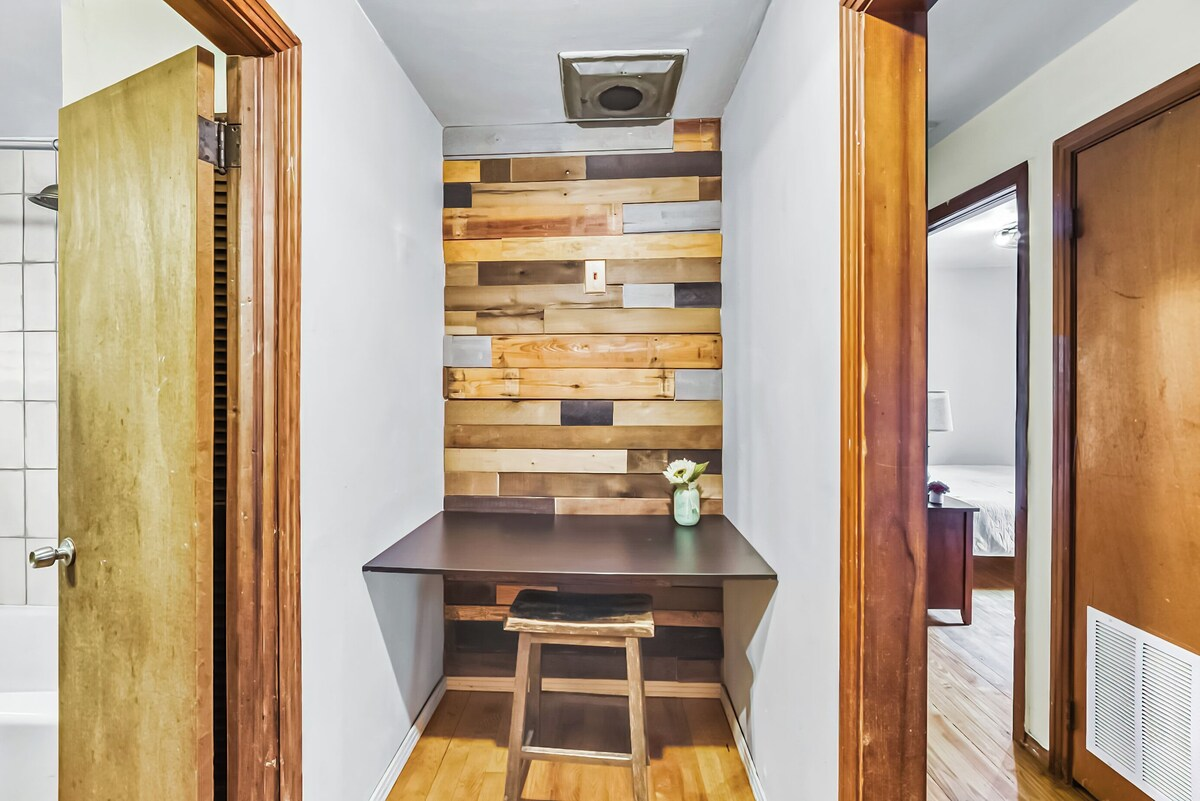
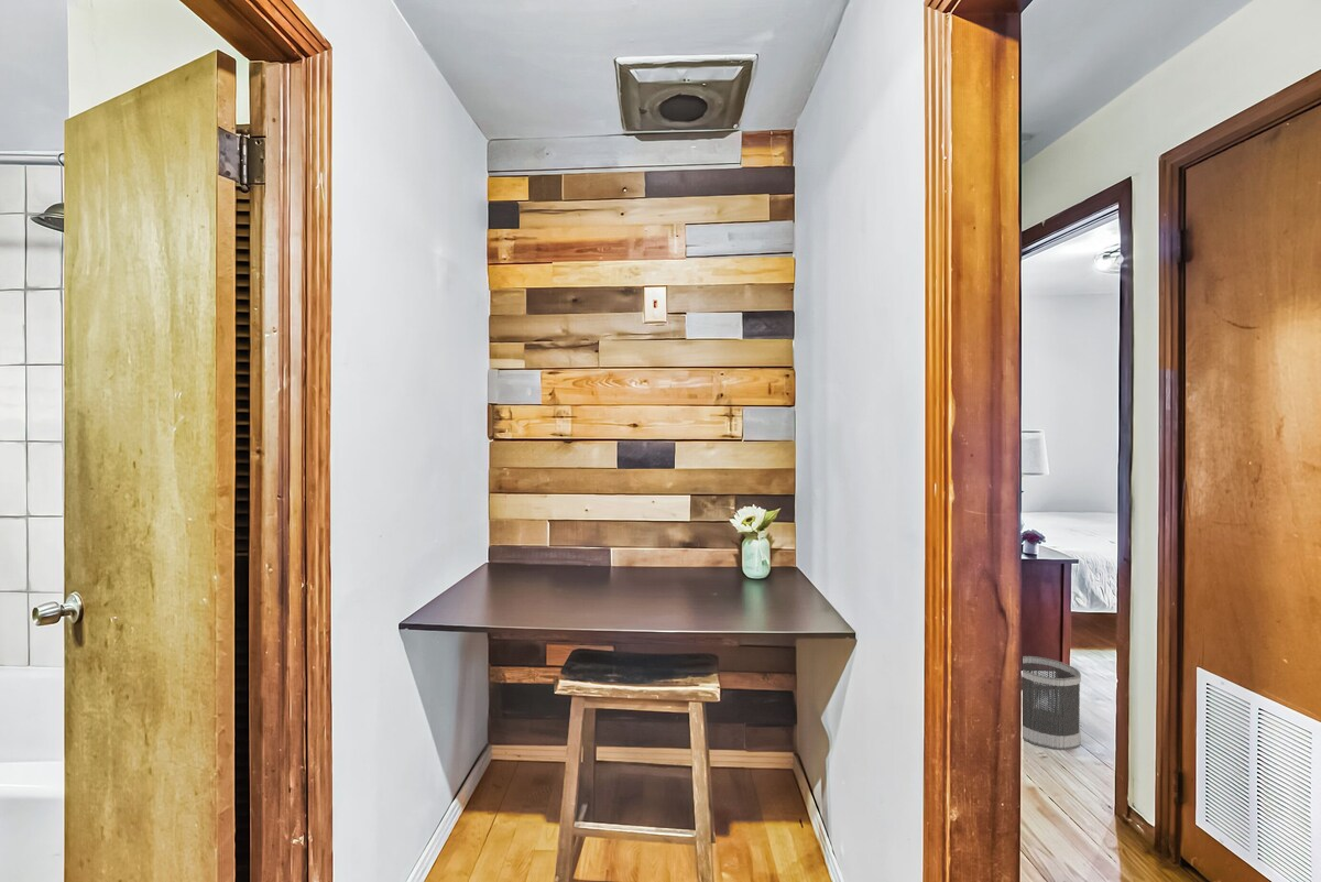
+ wastebasket (1044, 700)
